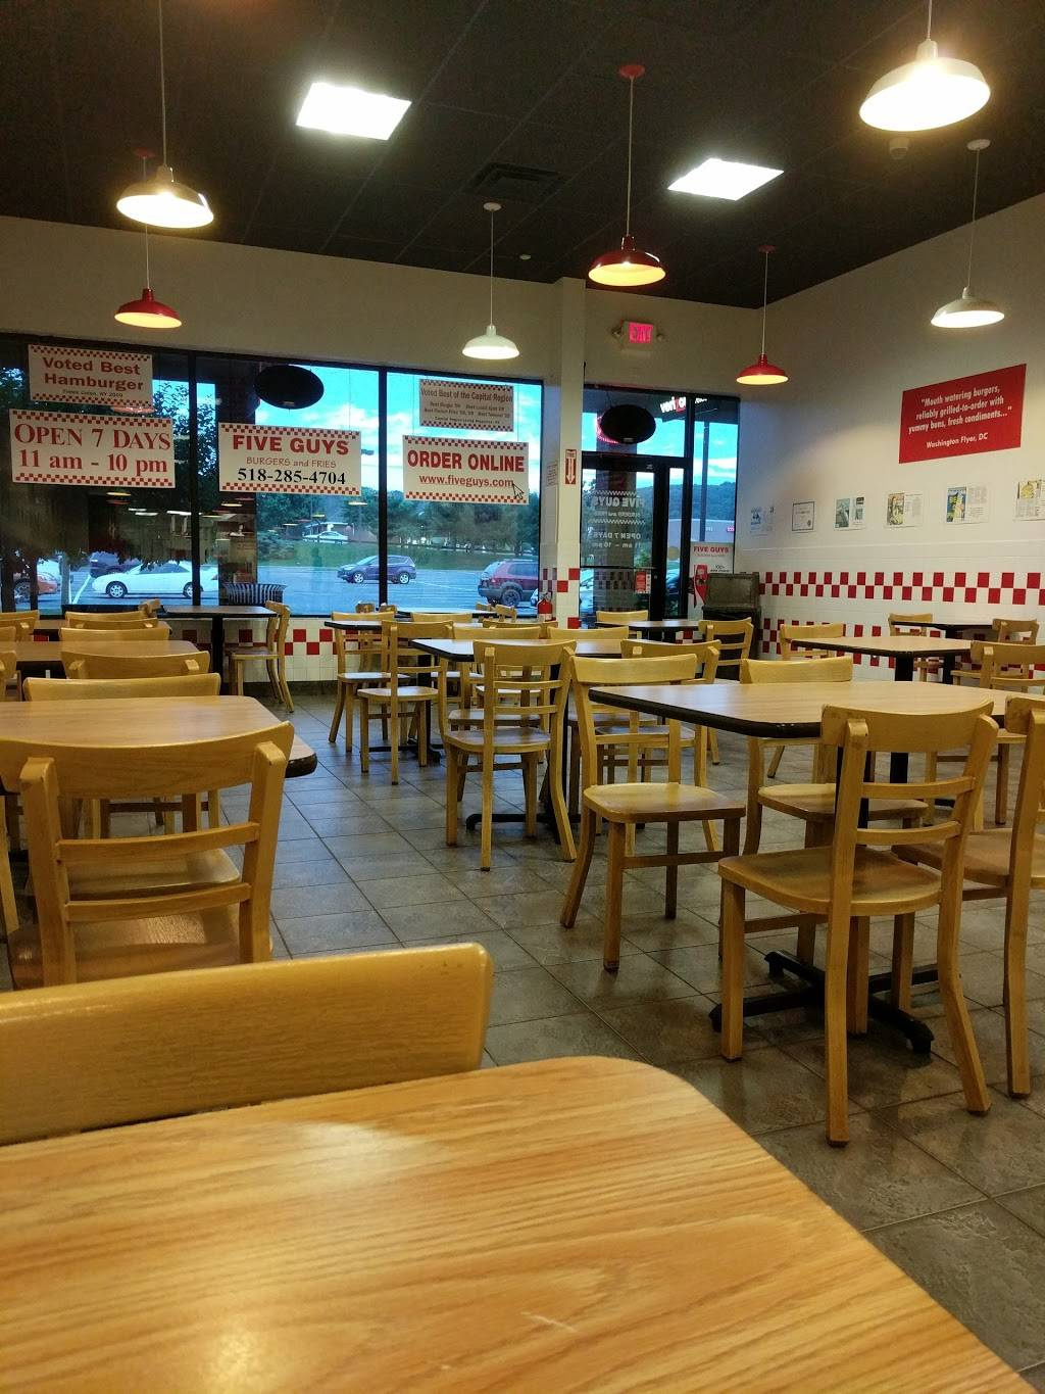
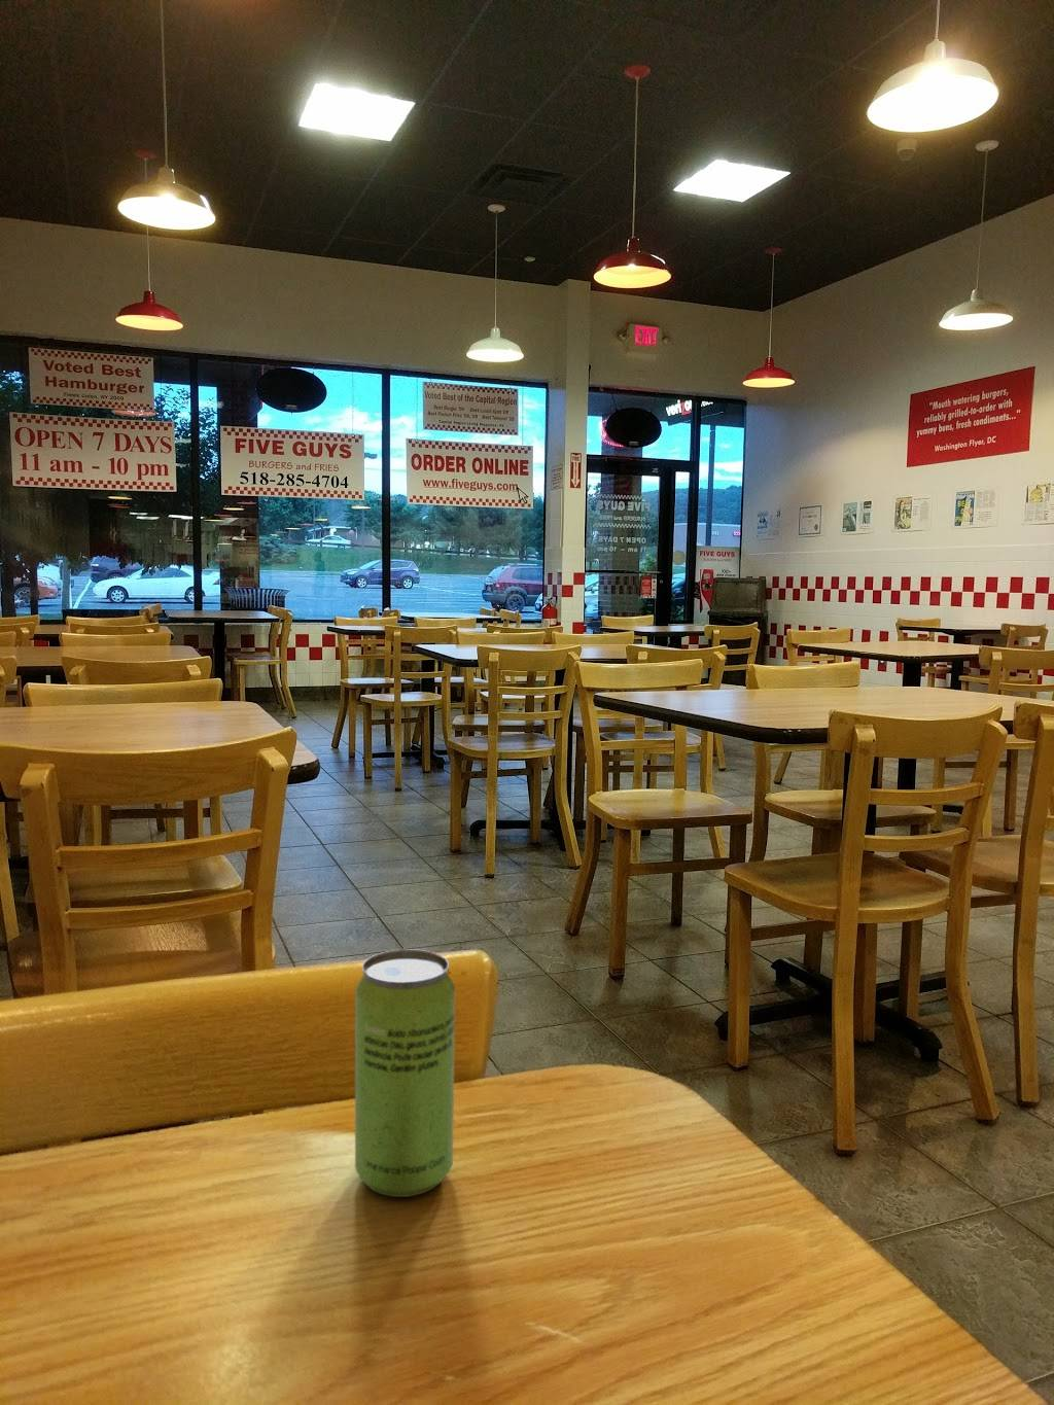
+ beverage can (404, 1070)
